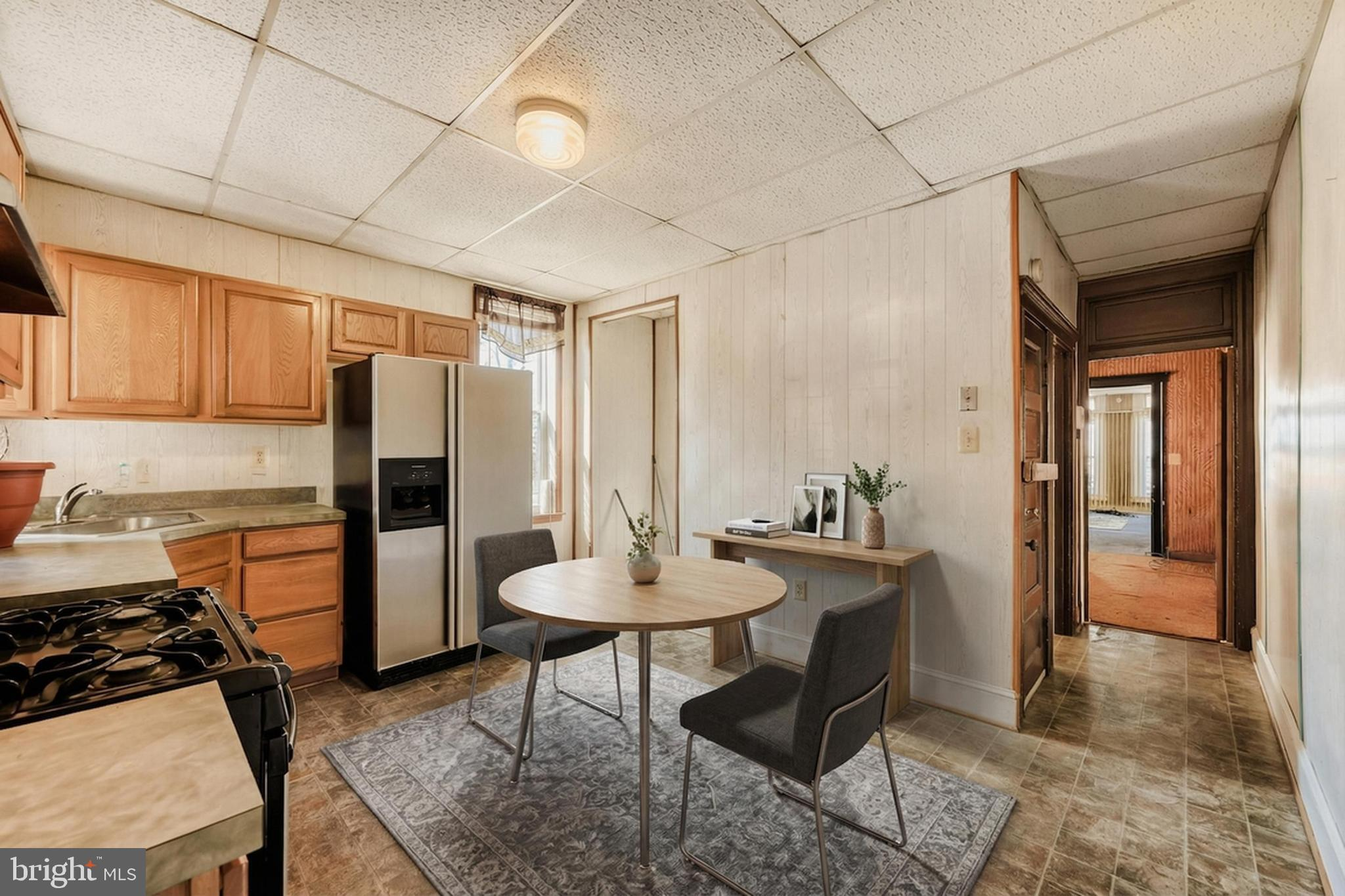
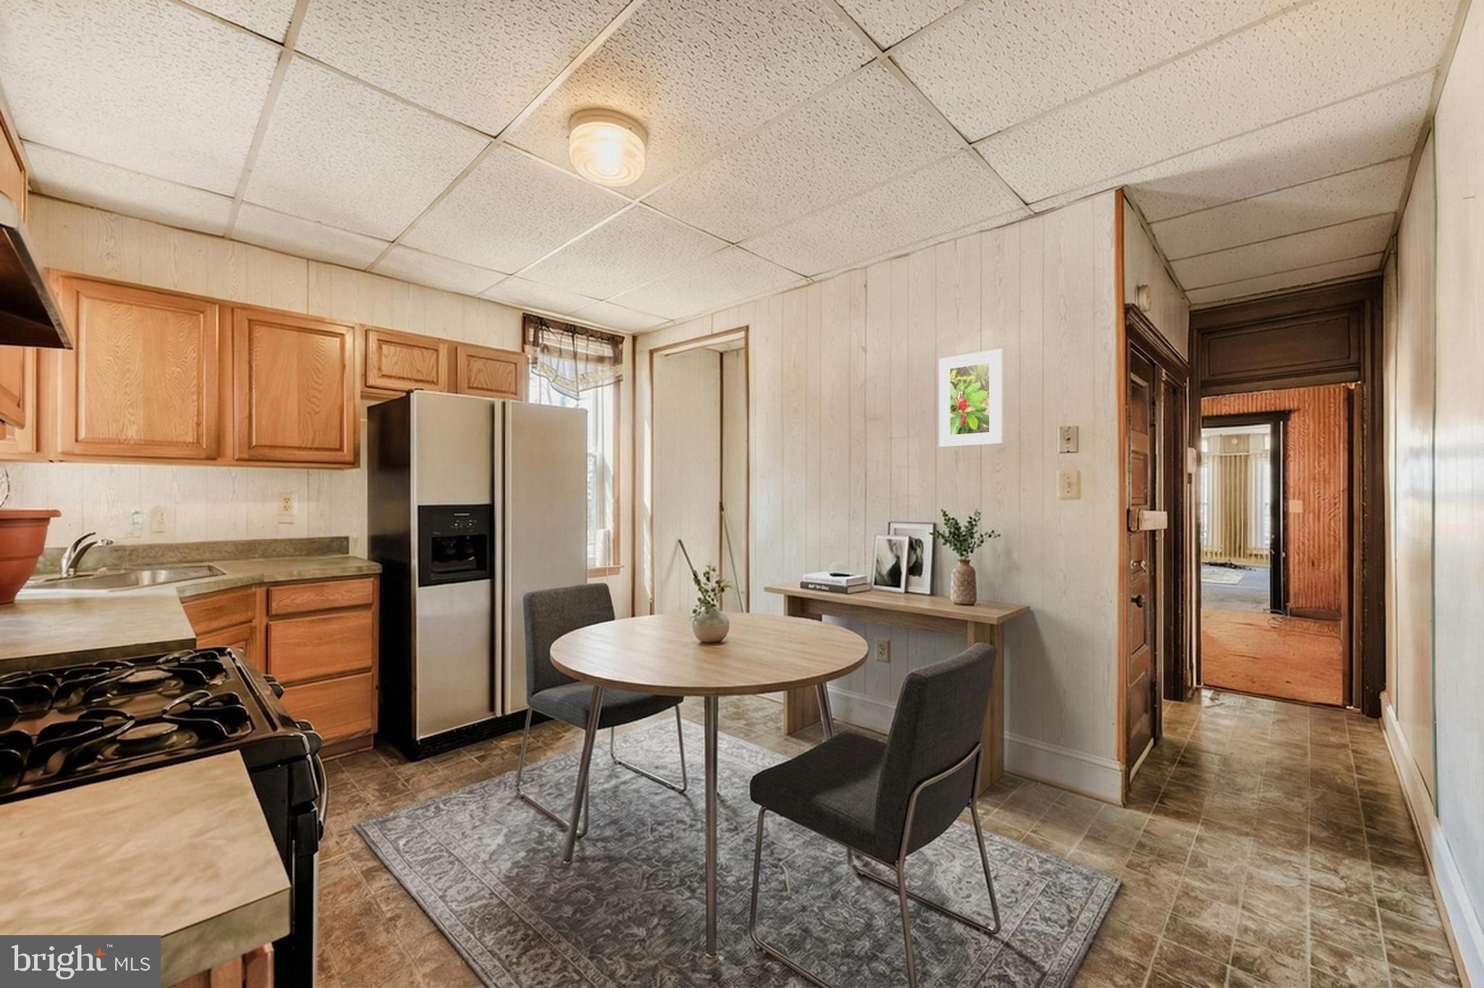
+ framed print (970, 399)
